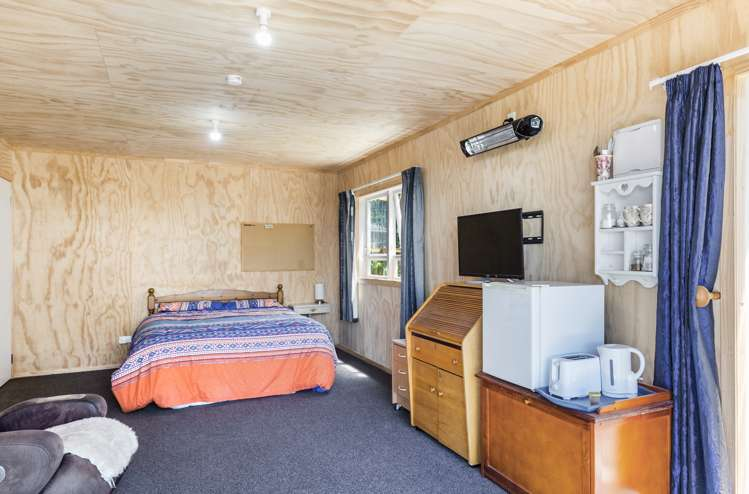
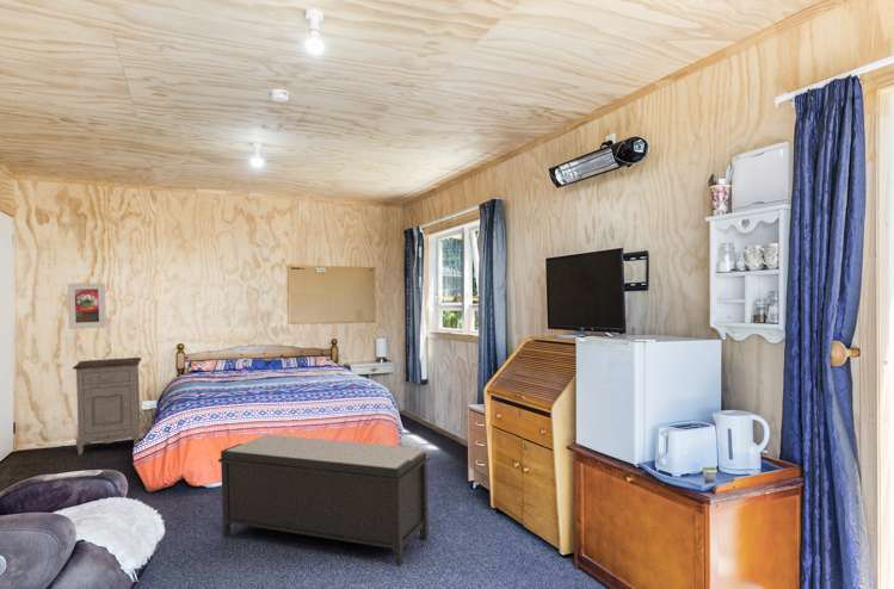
+ bench (323, 492)
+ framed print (87, 305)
+ nightstand (109, 404)
